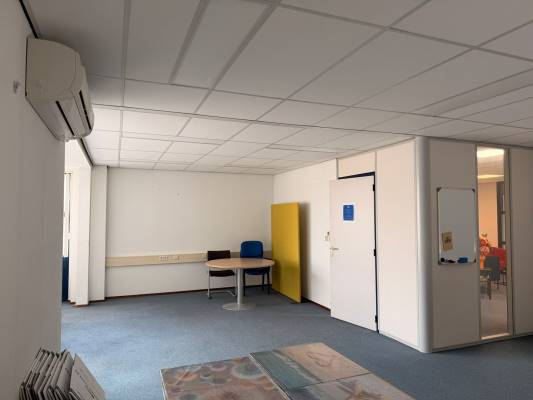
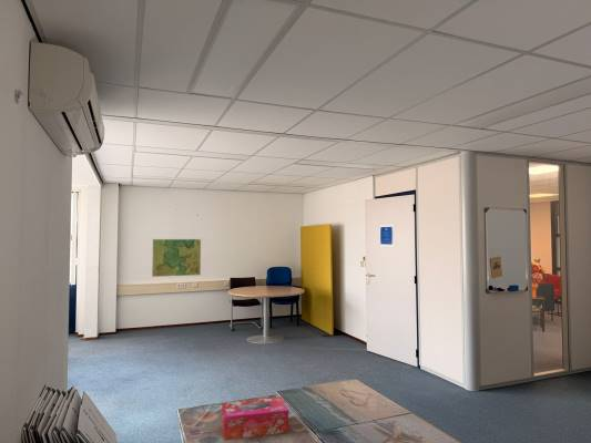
+ map (176, 257)
+ tissue box (254, 416)
